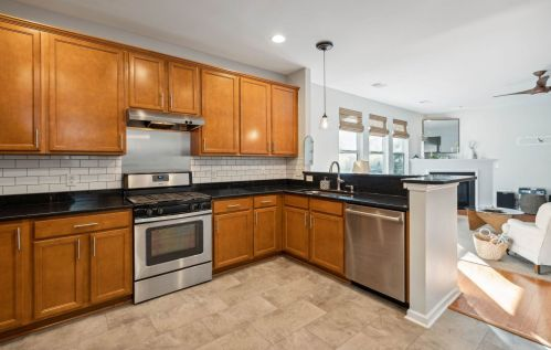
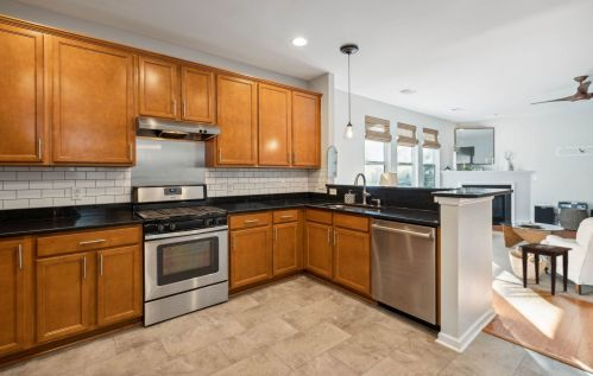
+ side table (538, 267)
